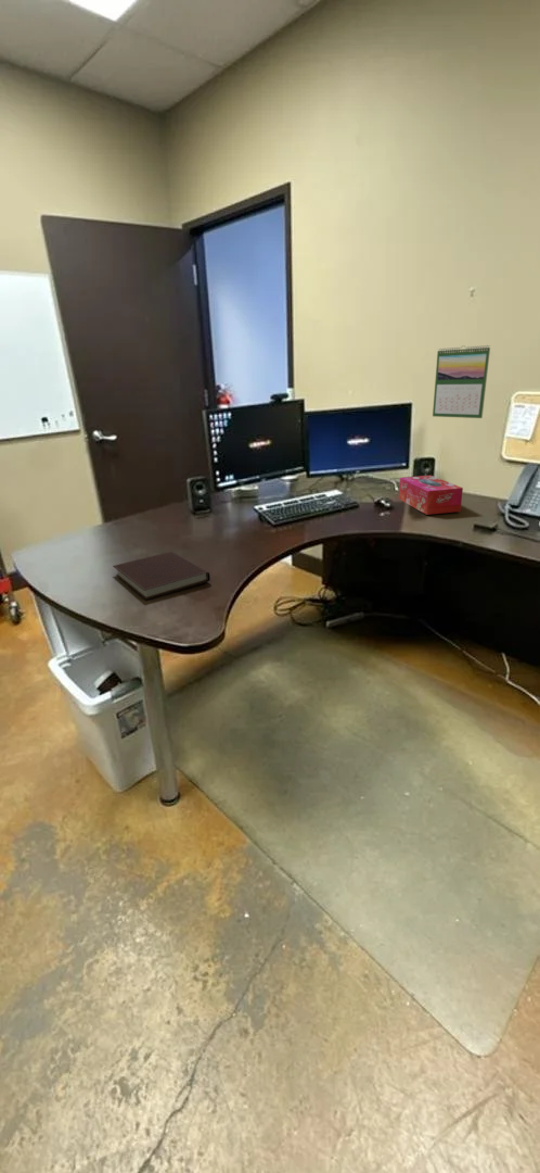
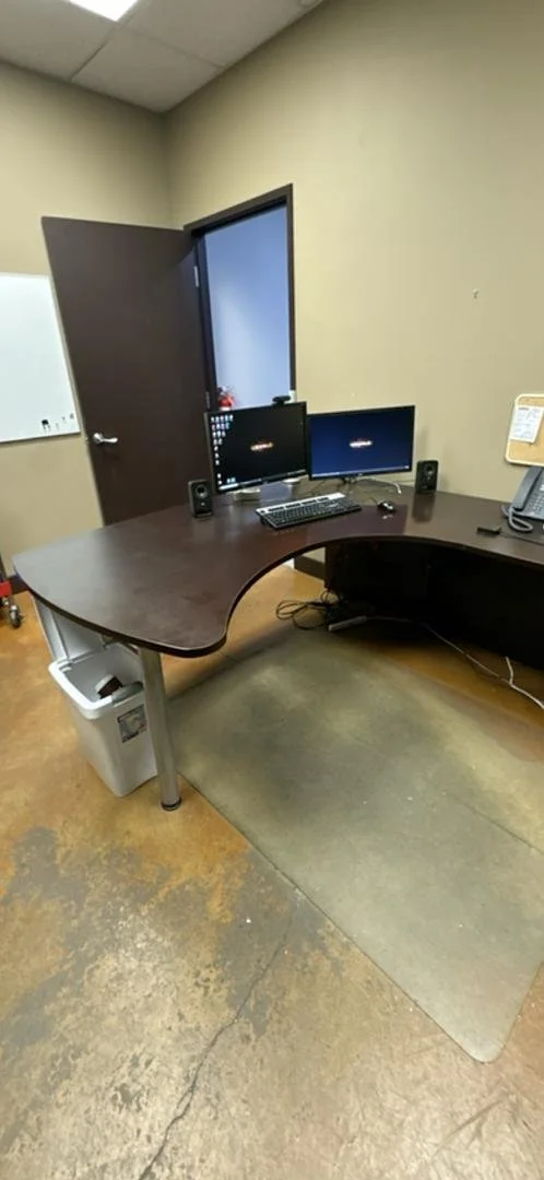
- calendar (460, 382)
- notebook (159, 572)
- tissue box (428, 493)
